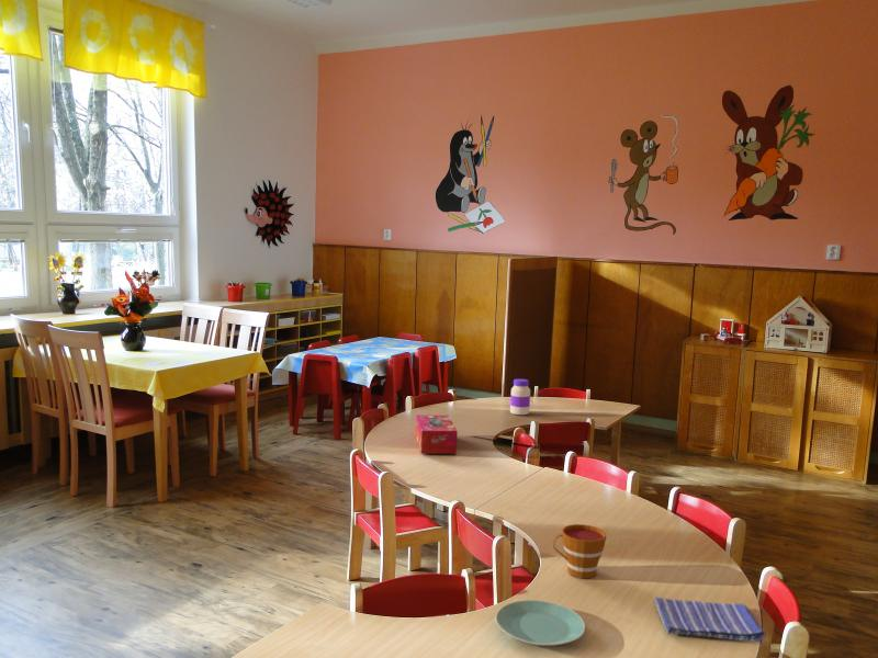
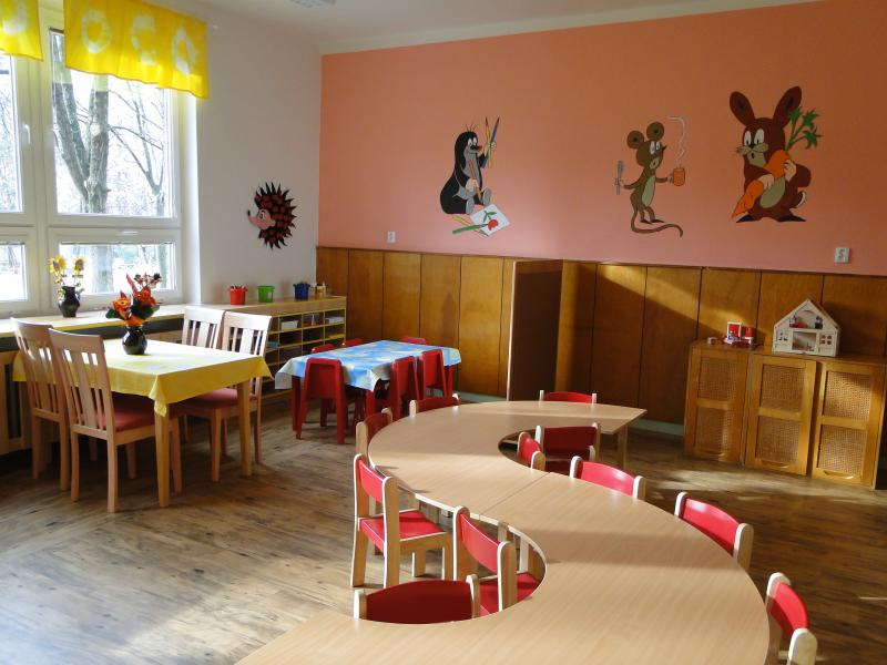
- jar (520, 396)
- cup (578, 552)
- dish towel (707, 616)
- tissue box (435, 433)
- plate (539, 625)
